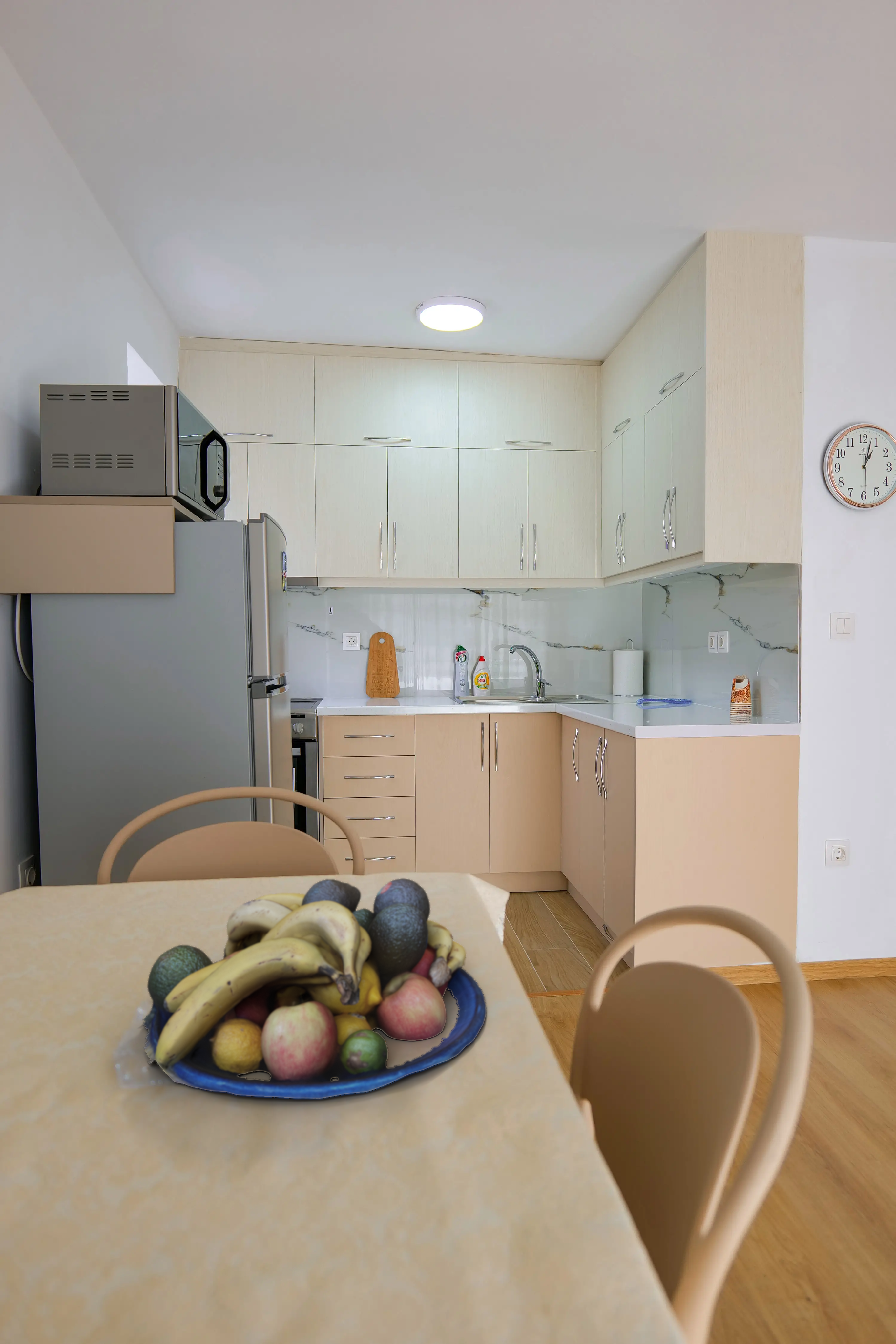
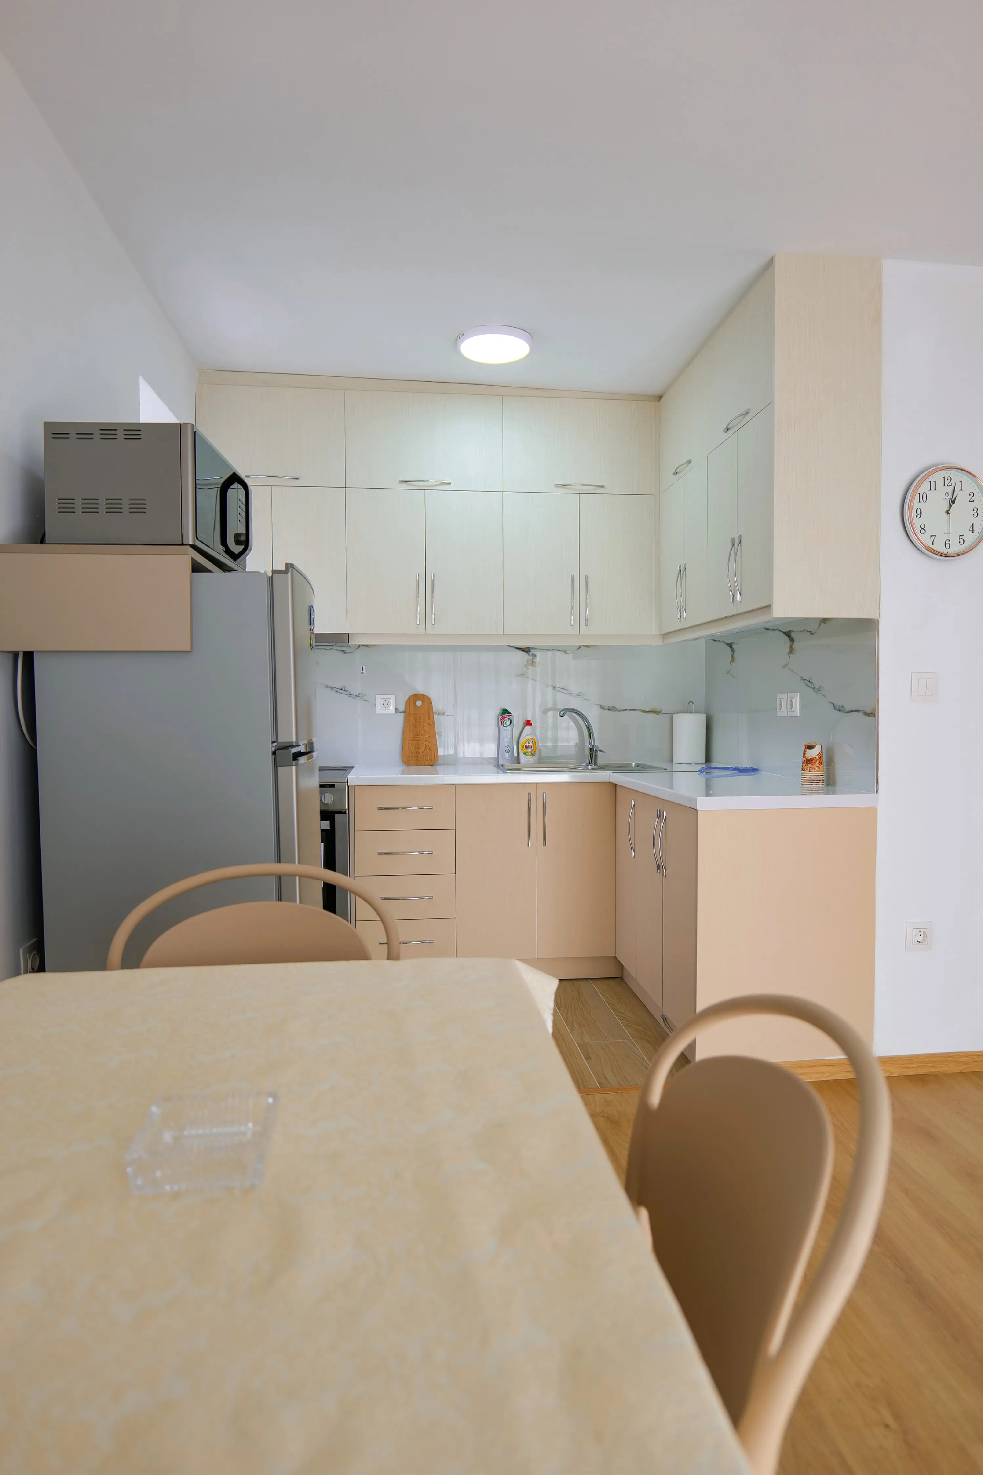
- fruit bowl (322, 952)
